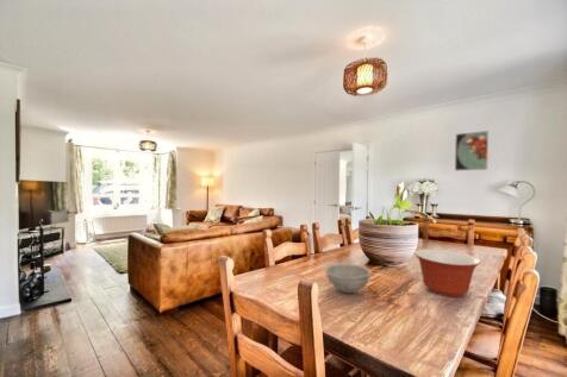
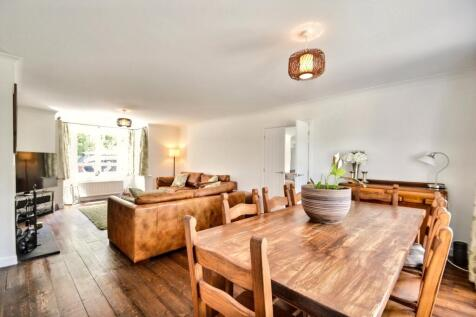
- mixing bowl (444, 274)
- bowl (347, 279)
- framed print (471, 151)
